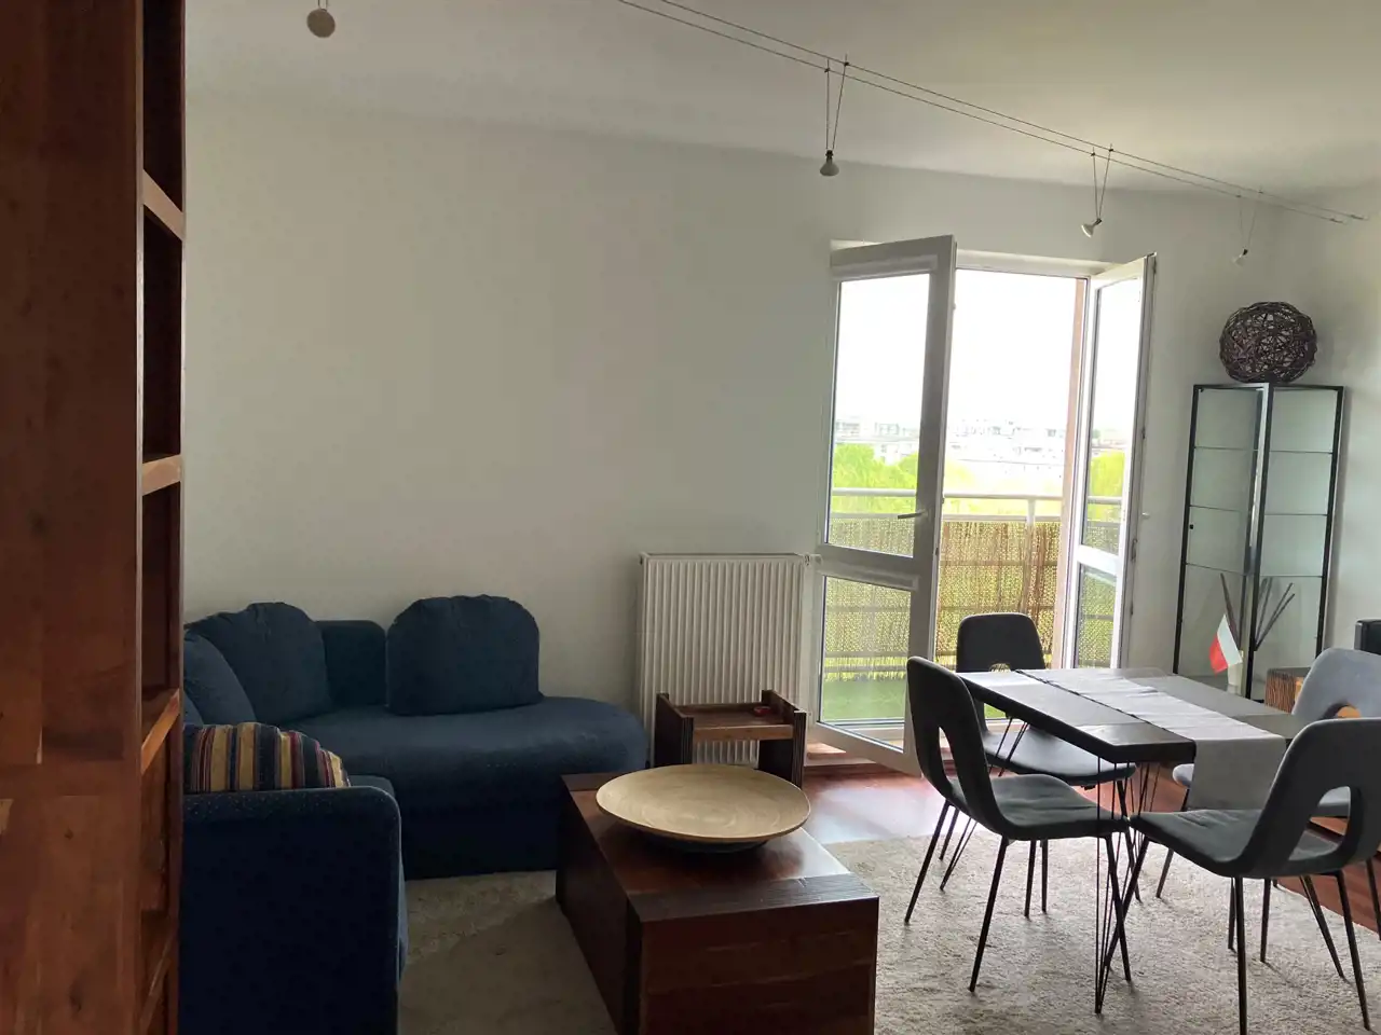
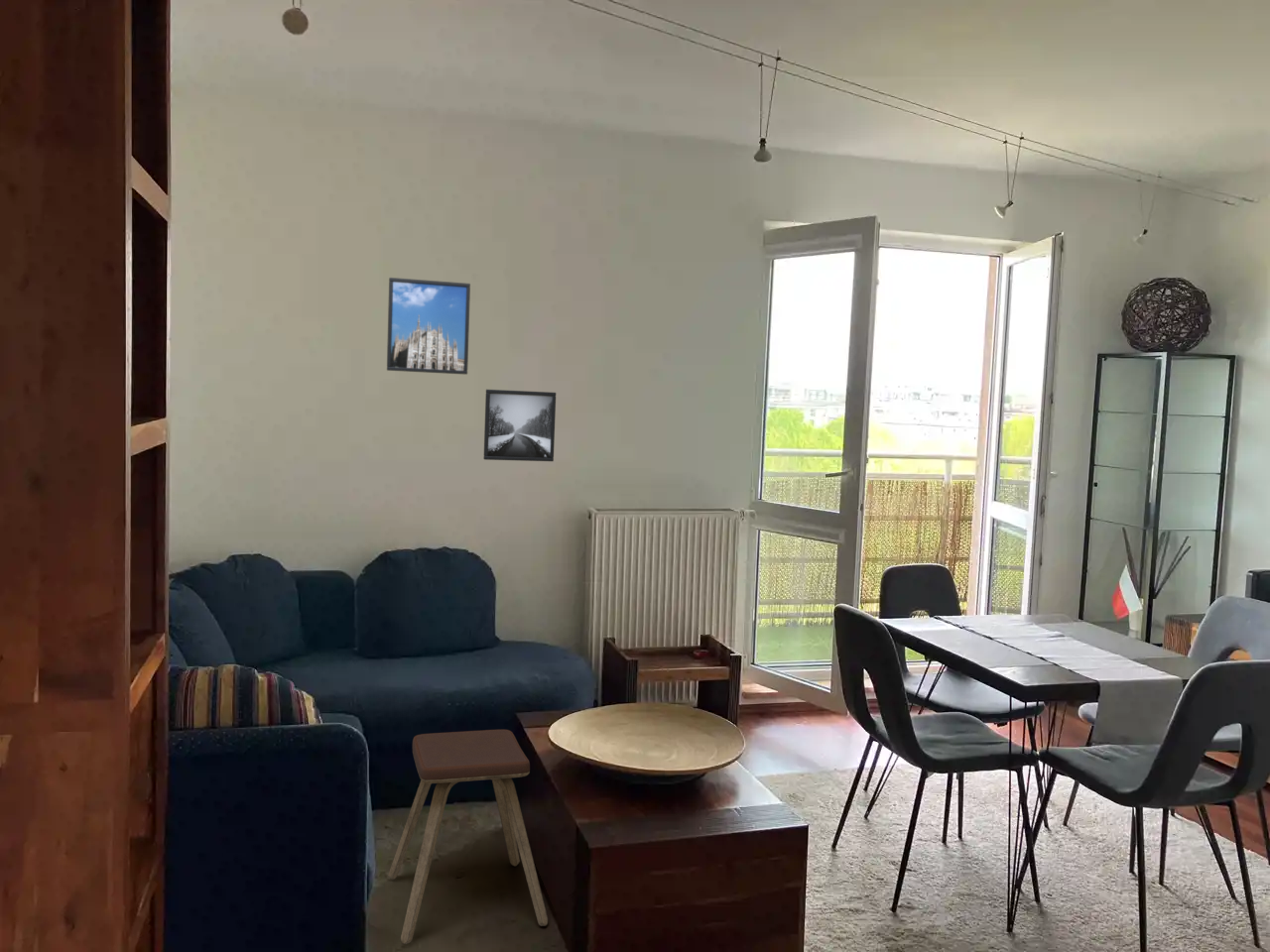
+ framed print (520, 425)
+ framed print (429, 326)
+ music stool (442, 817)
